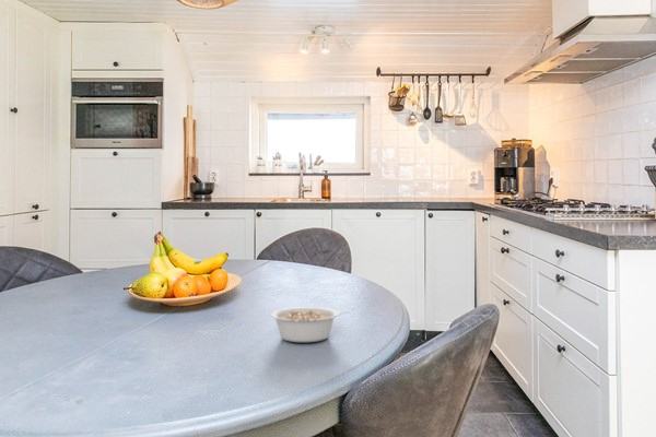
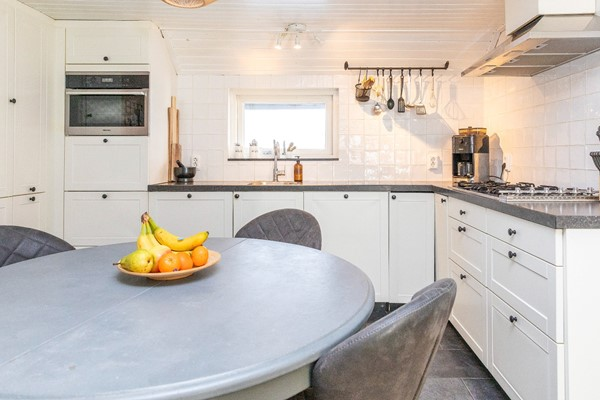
- legume (307, 322)
